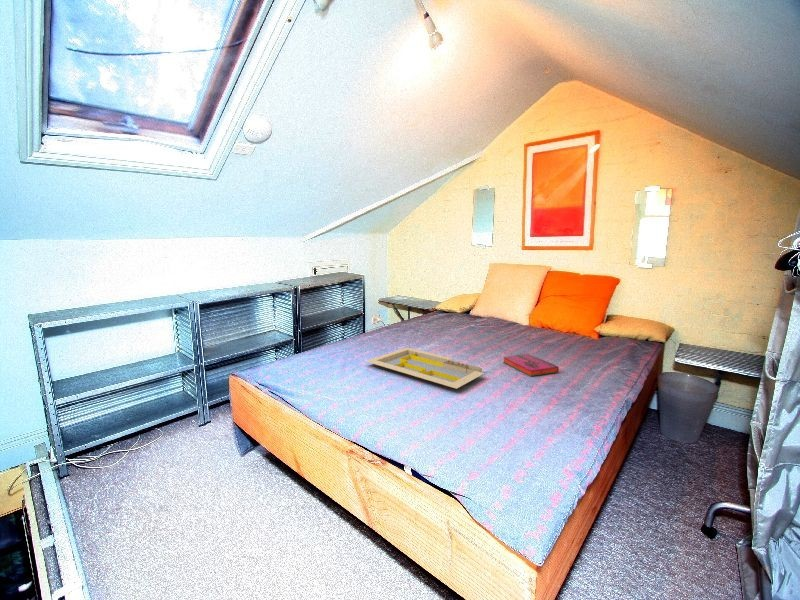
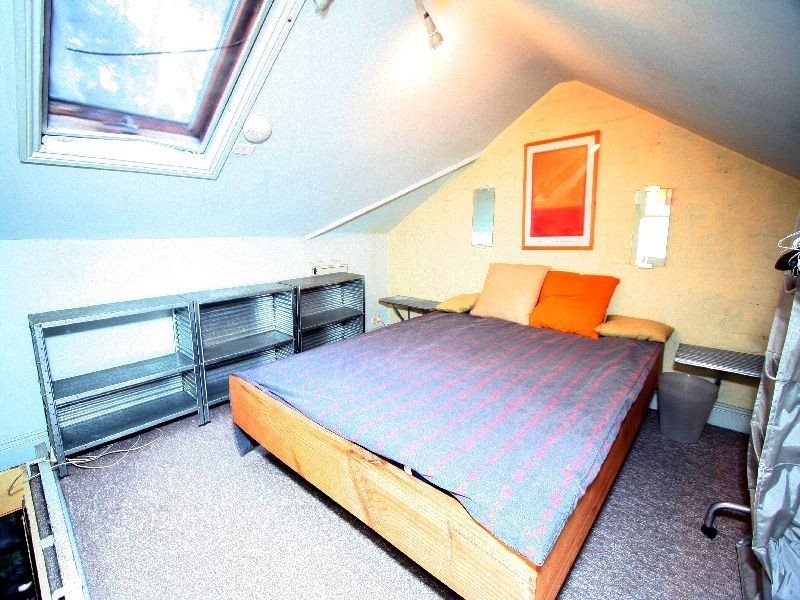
- serving tray (427, 366)
- hardback book (529, 364)
